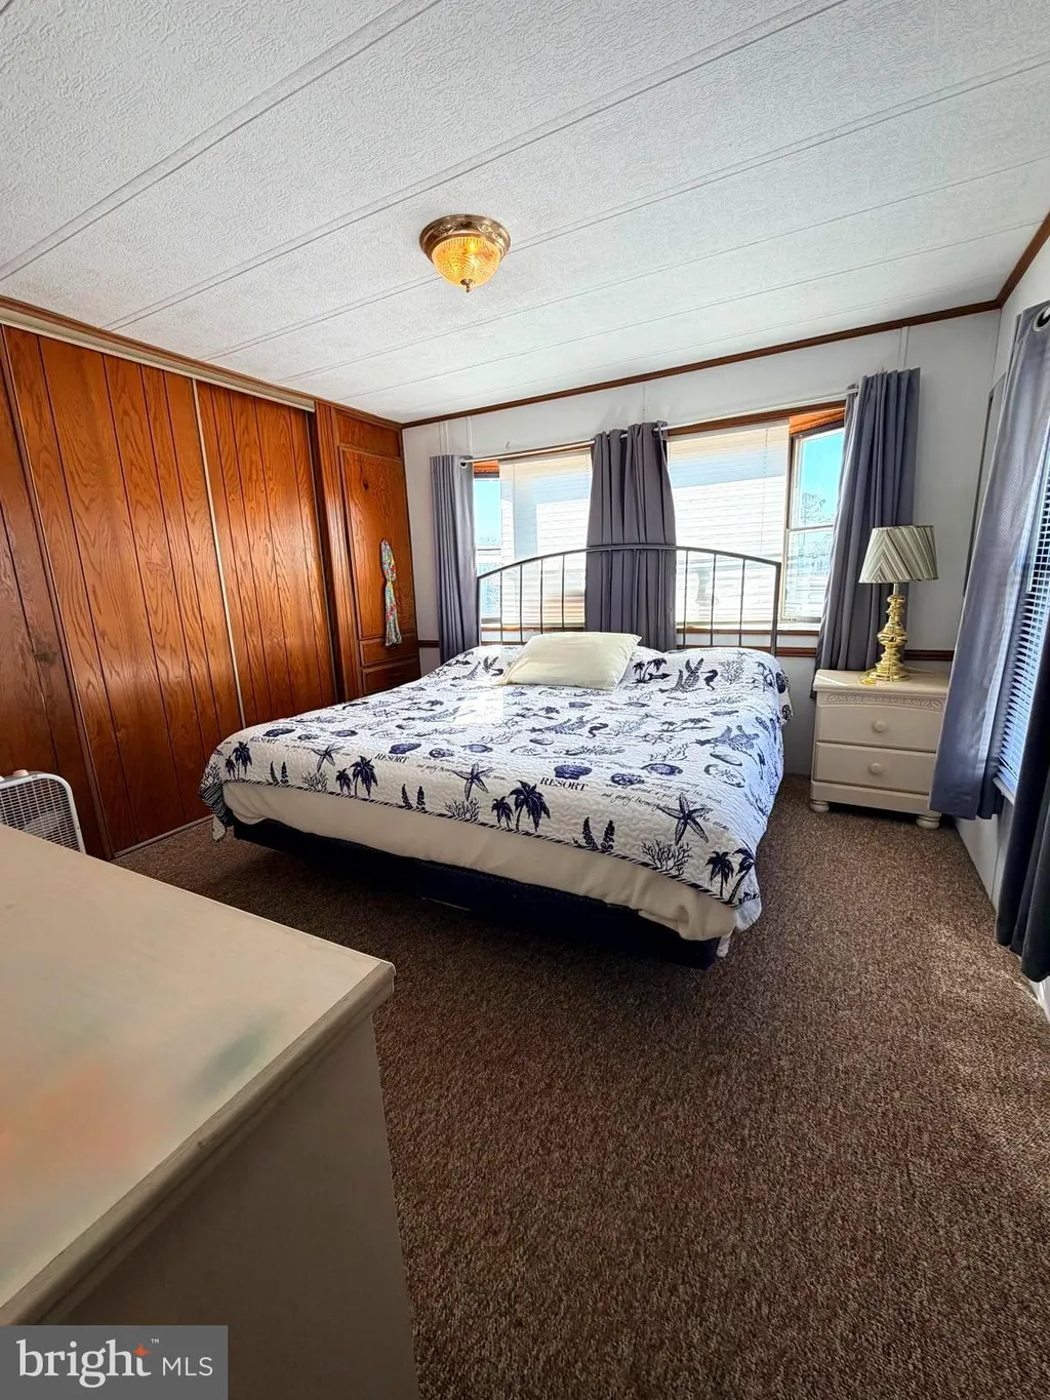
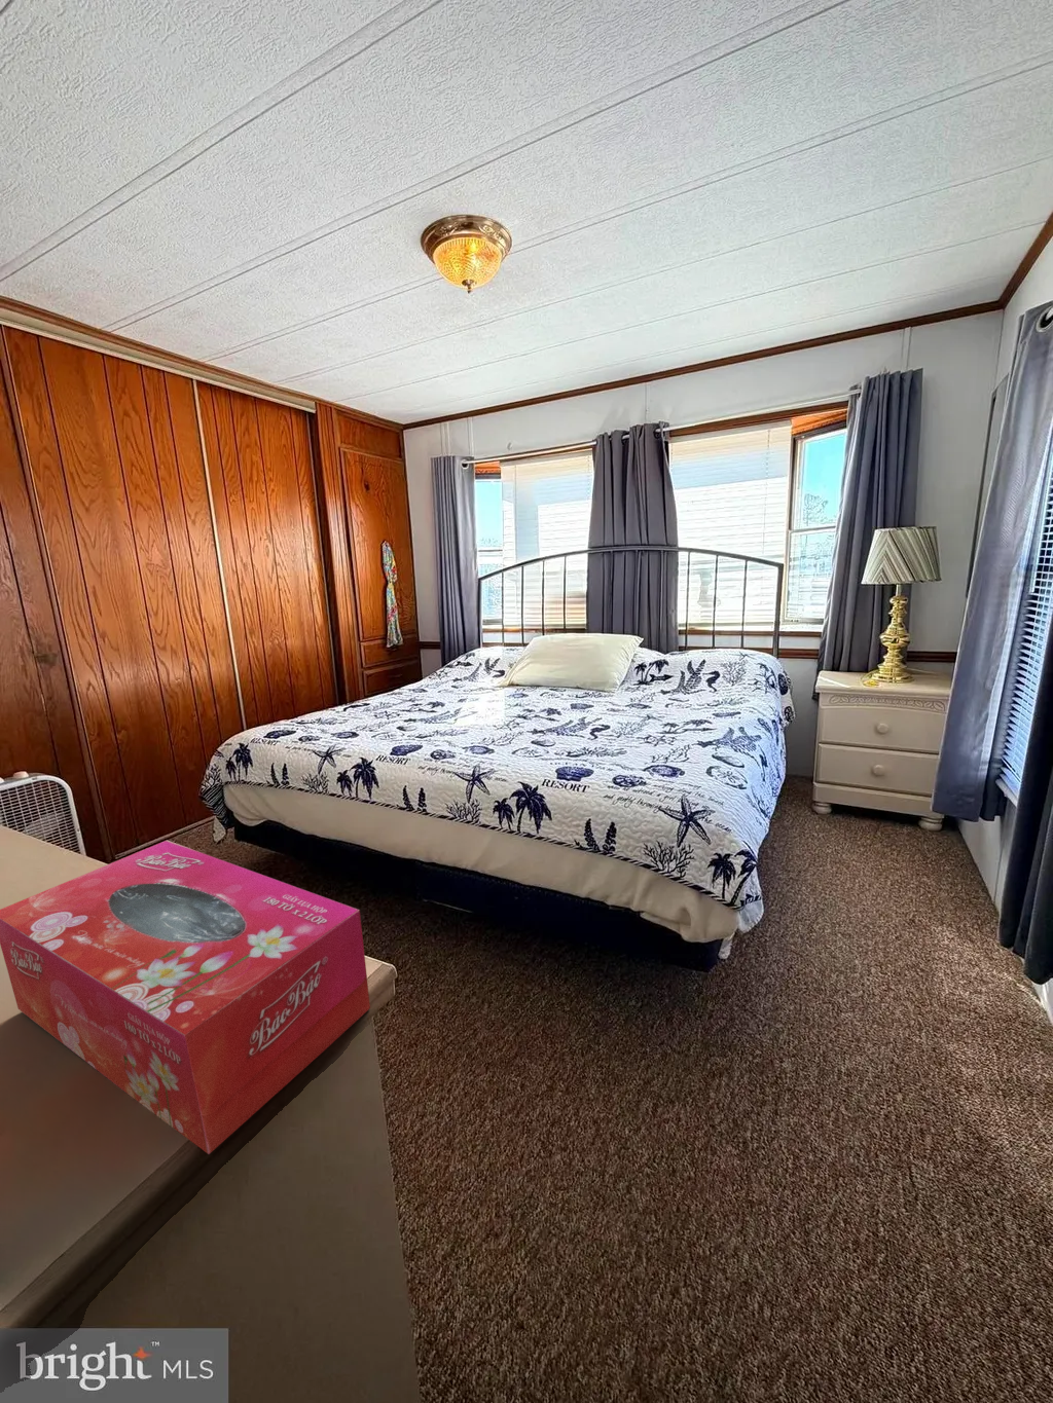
+ tissue box (183, 961)
